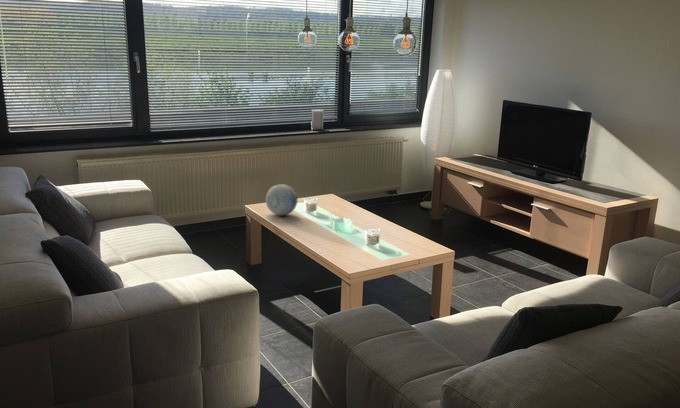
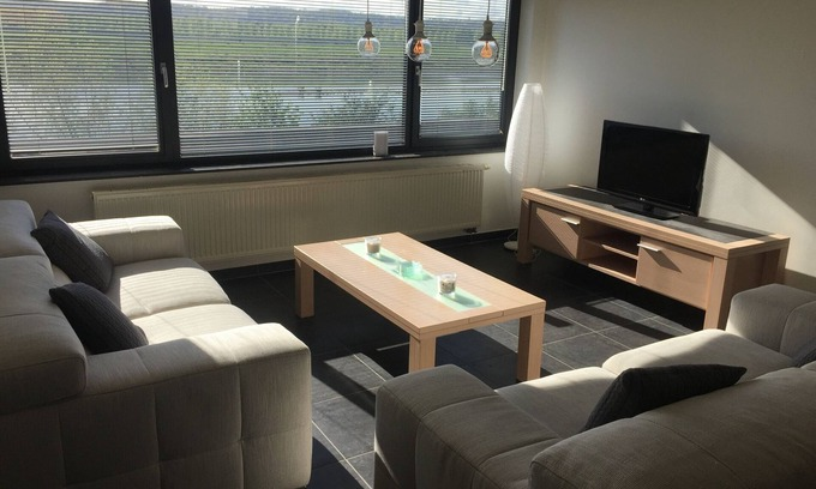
- decorative orb (281, 199)
